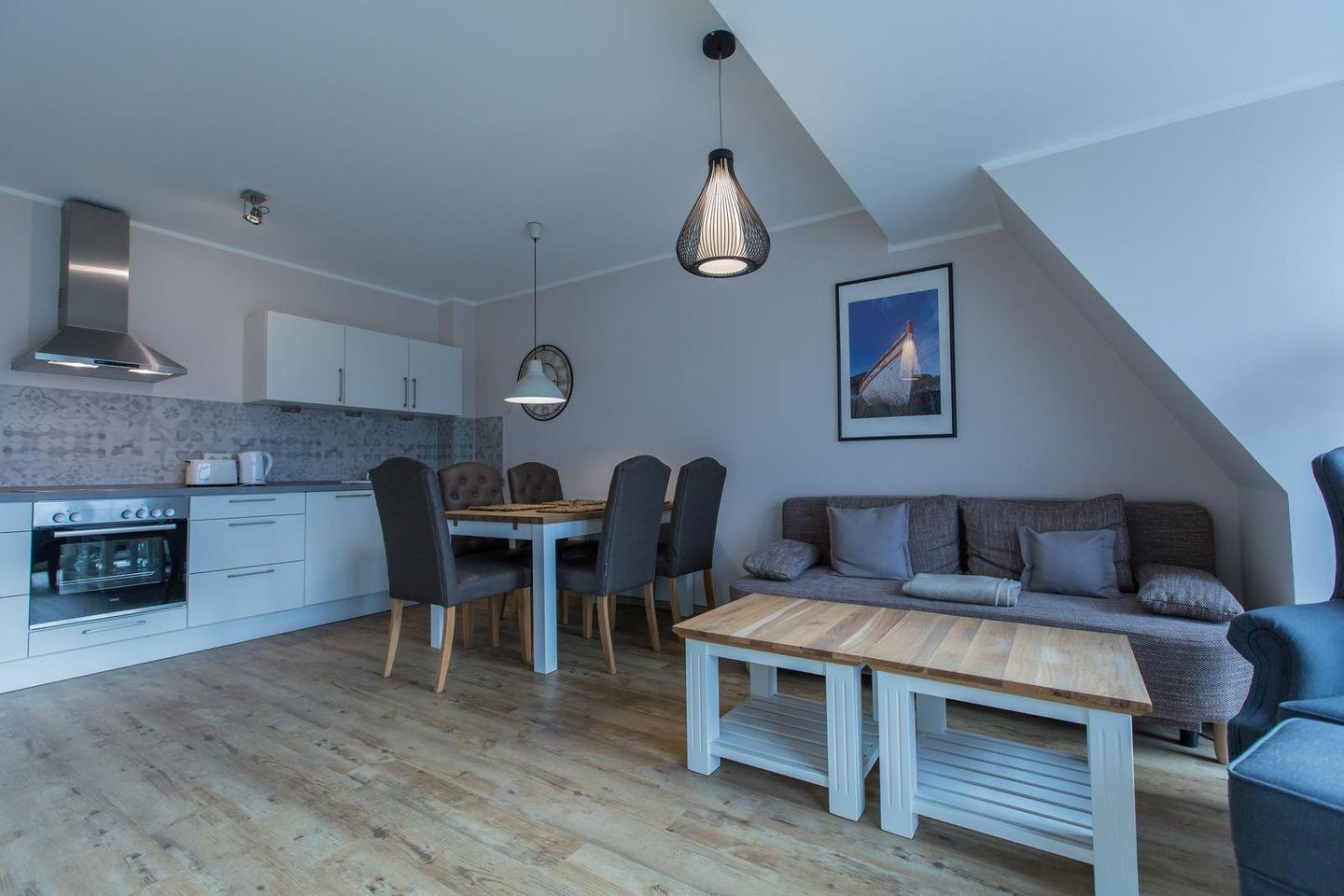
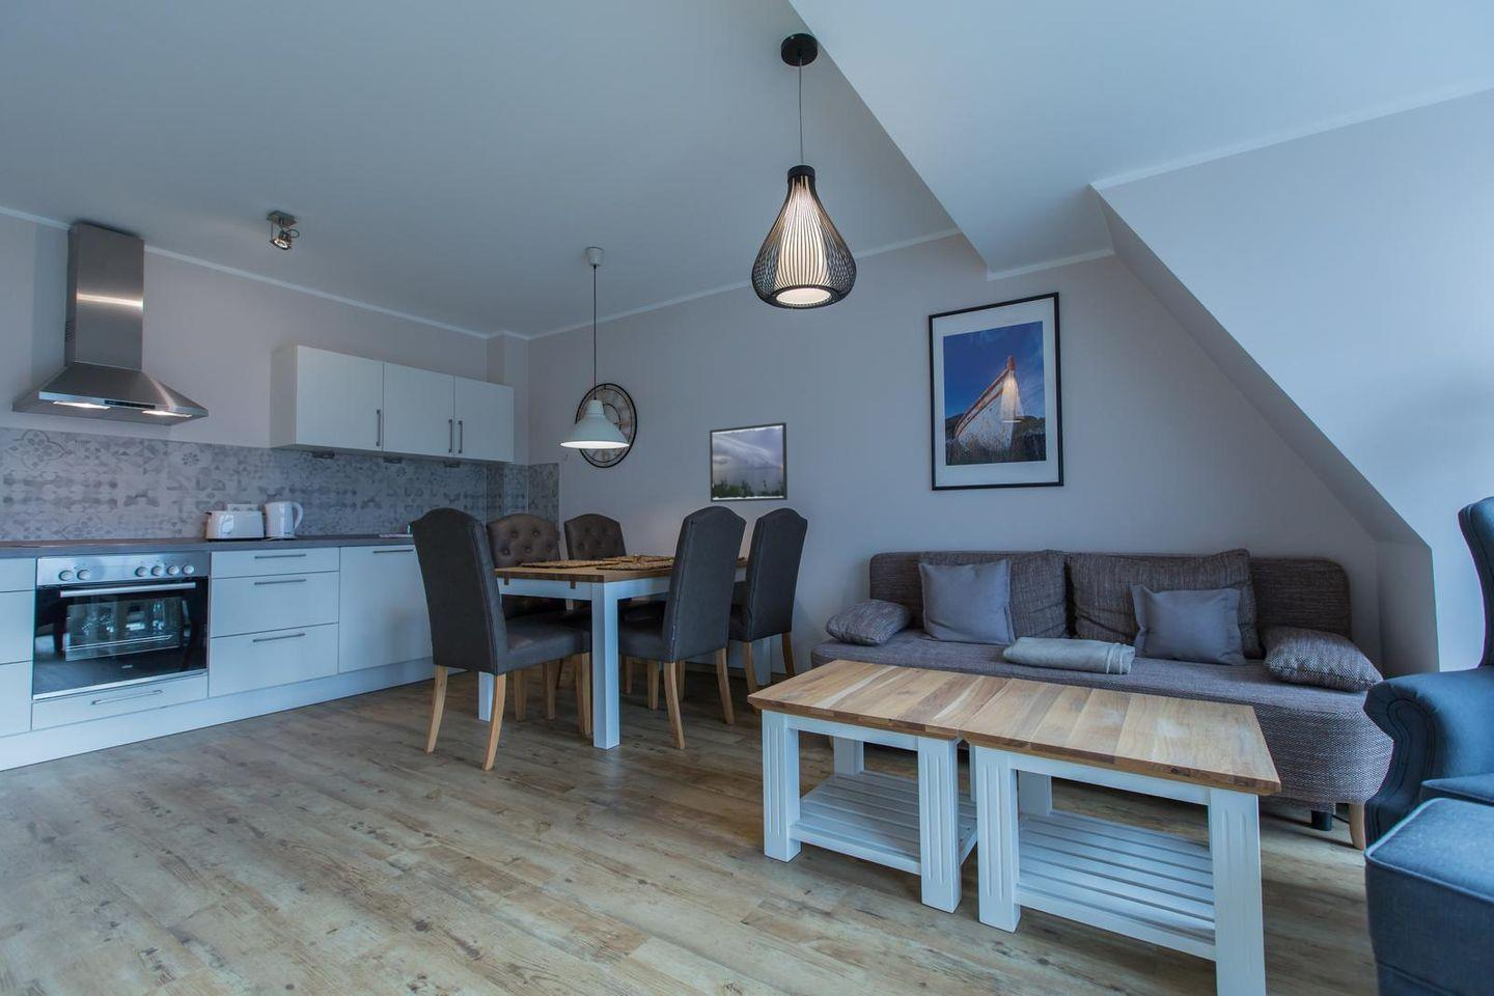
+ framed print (747, 464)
